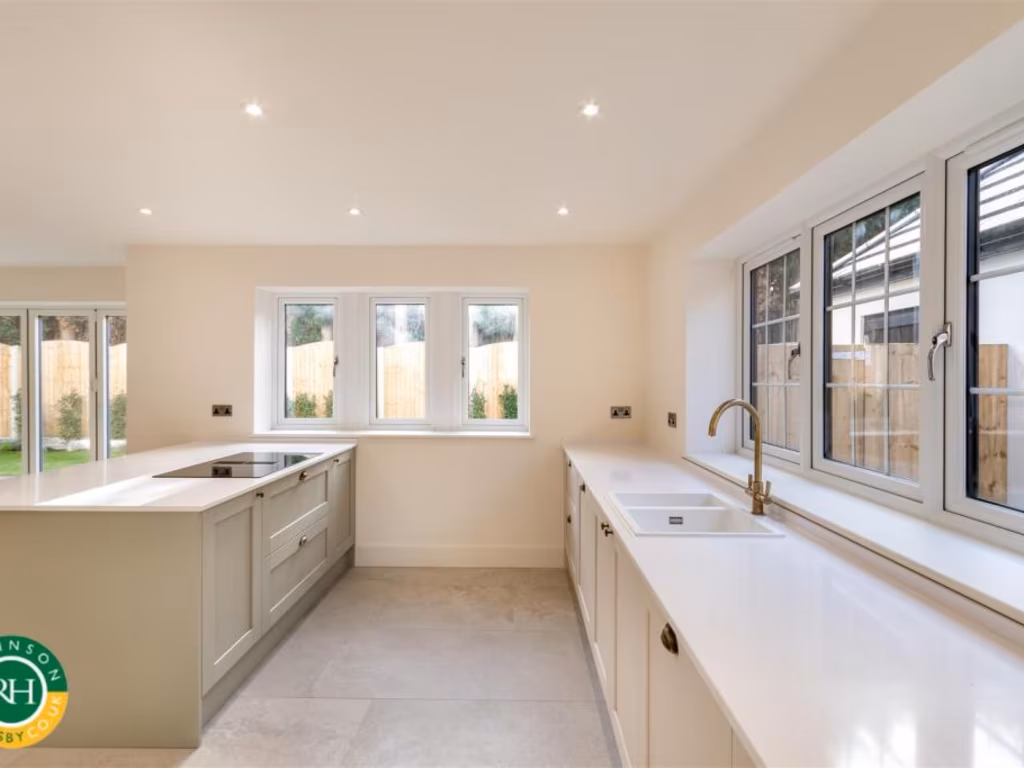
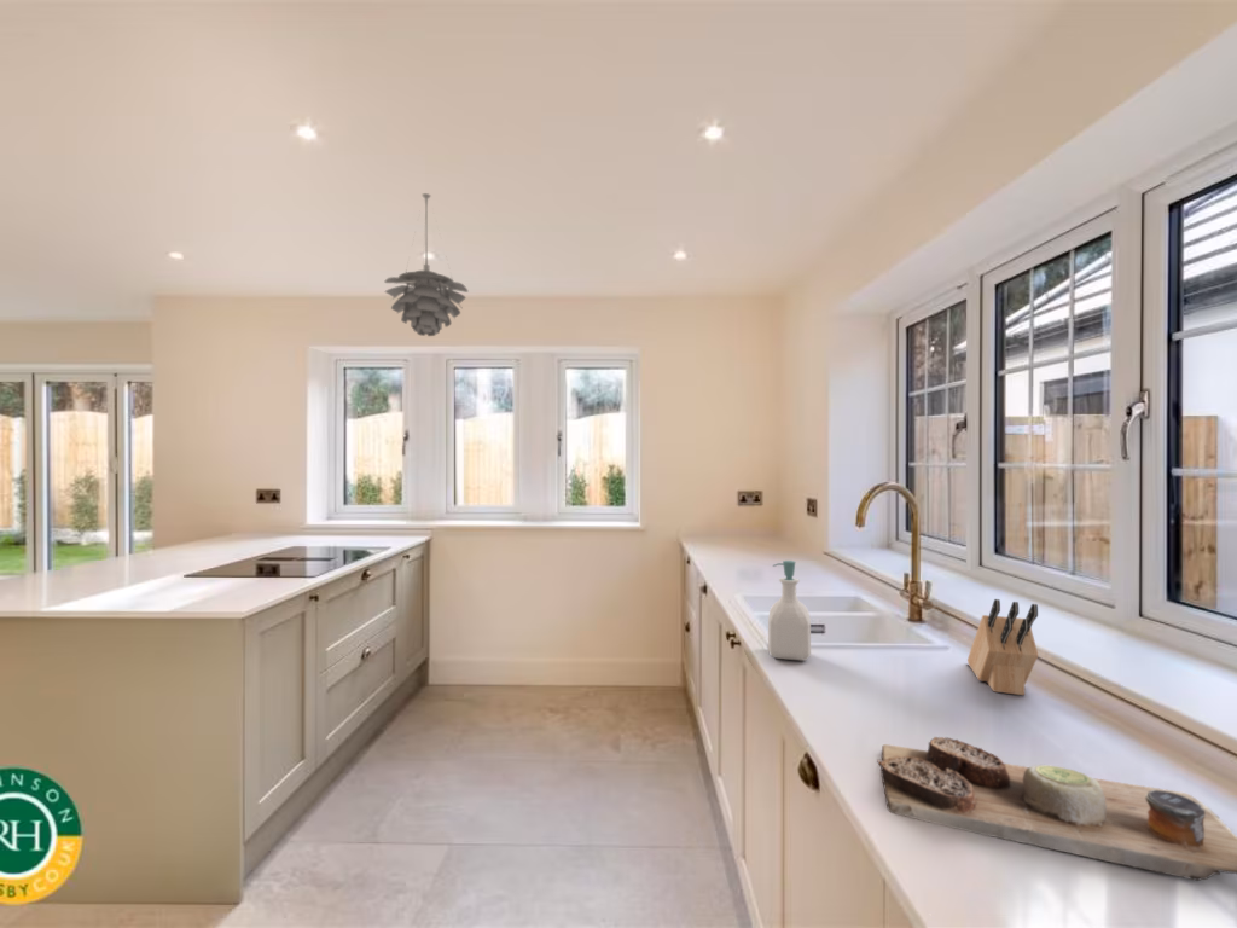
+ pendant light (426, 265)
+ knife block (1001, 637)
+ cutting board (1039, 785)
+ soap bottle (789, 608)
